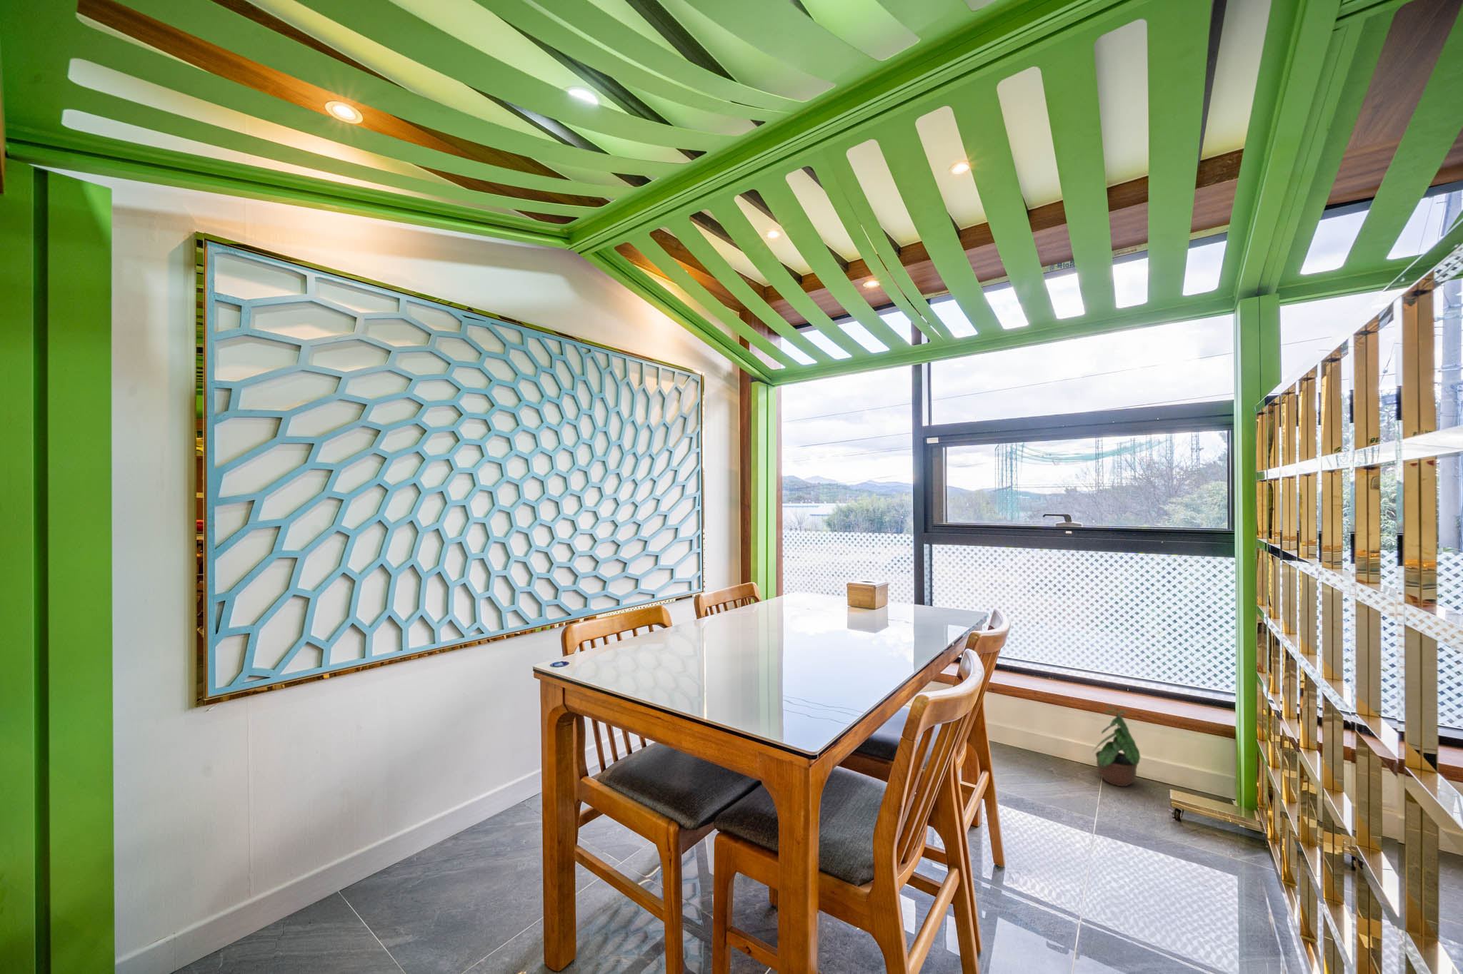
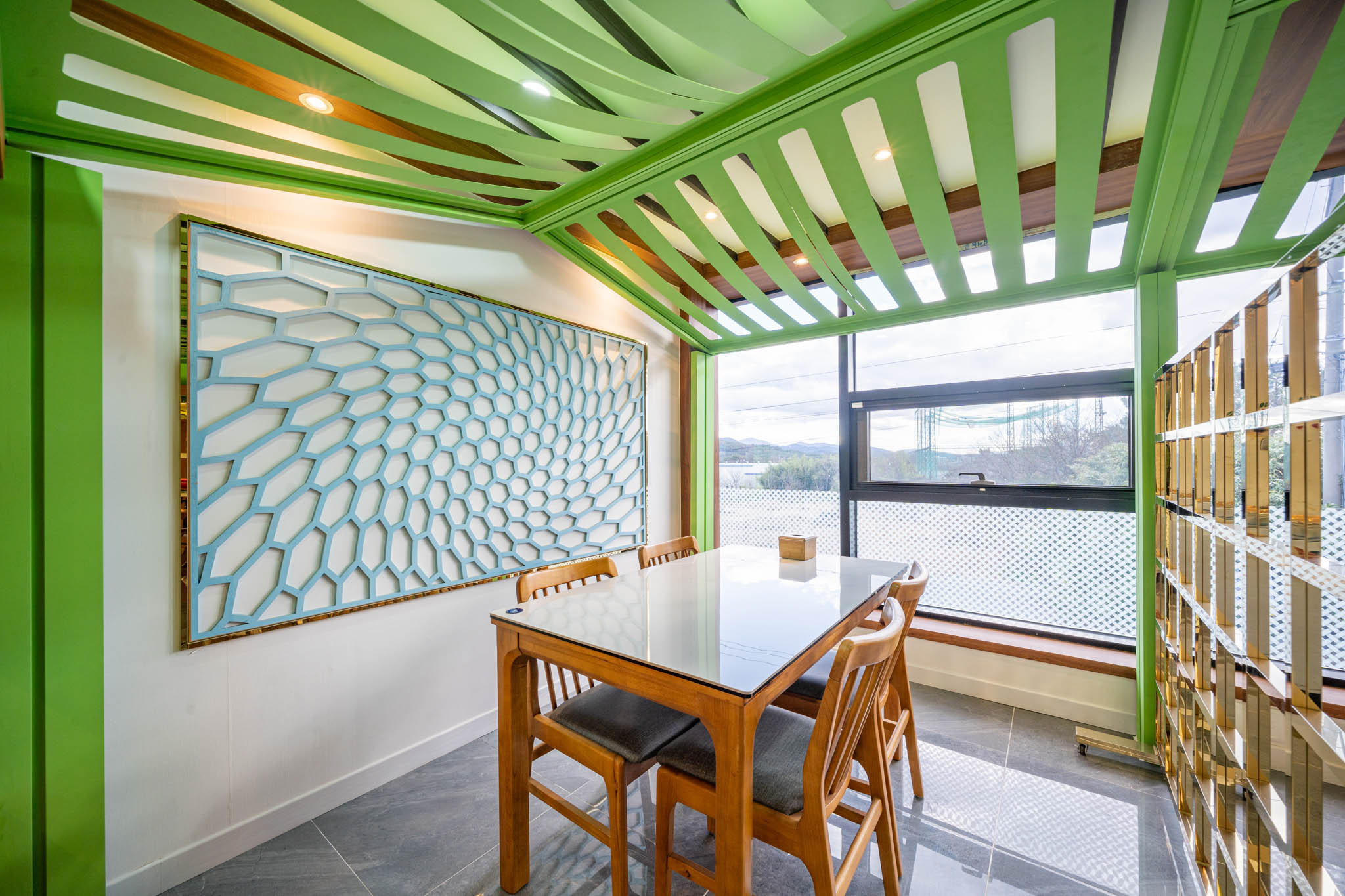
- potted plant (1117, 742)
